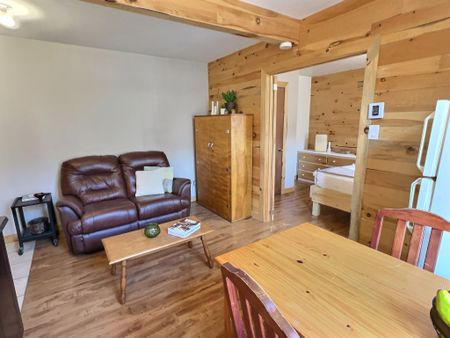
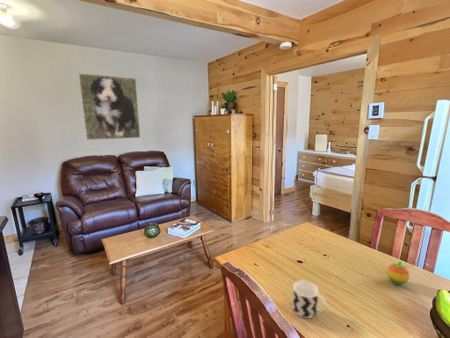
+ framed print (111, 108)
+ cup (309, 300)
+ fruit (397, 272)
